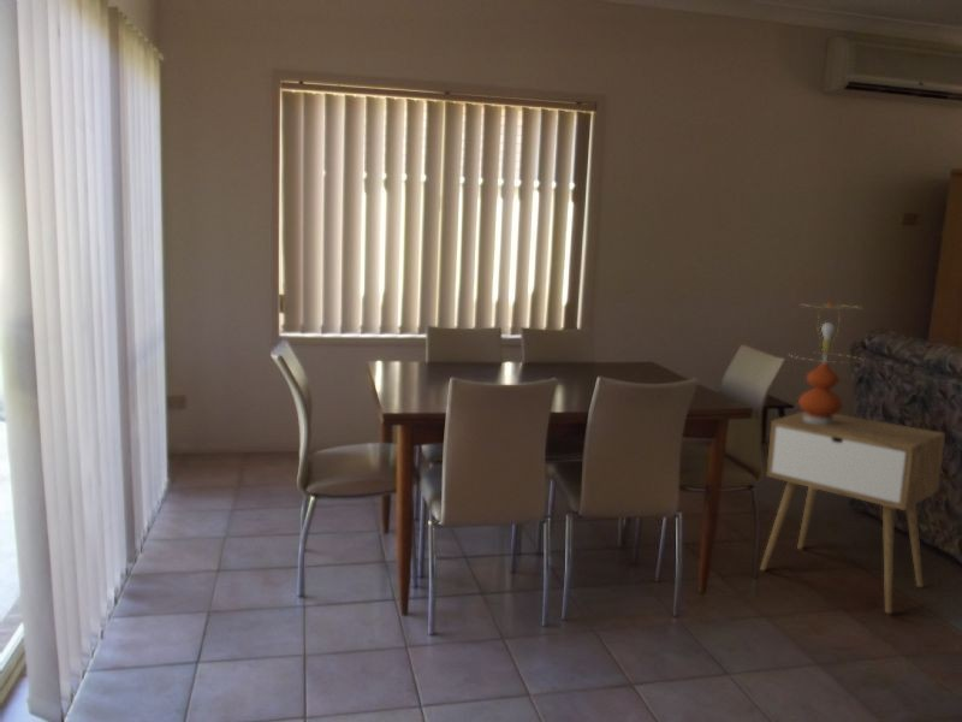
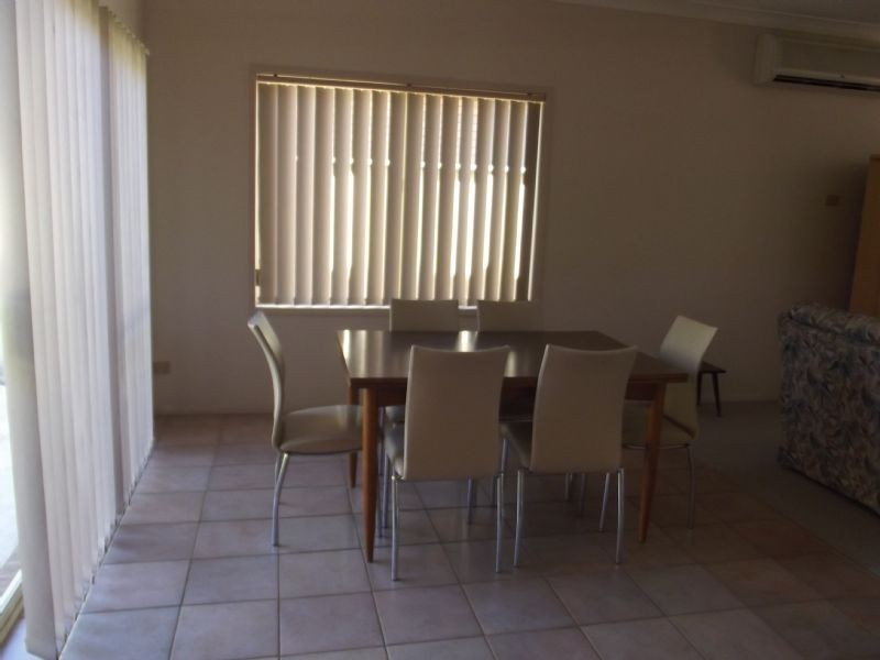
- table lamp (825, 361)
- nightstand (848, 496)
